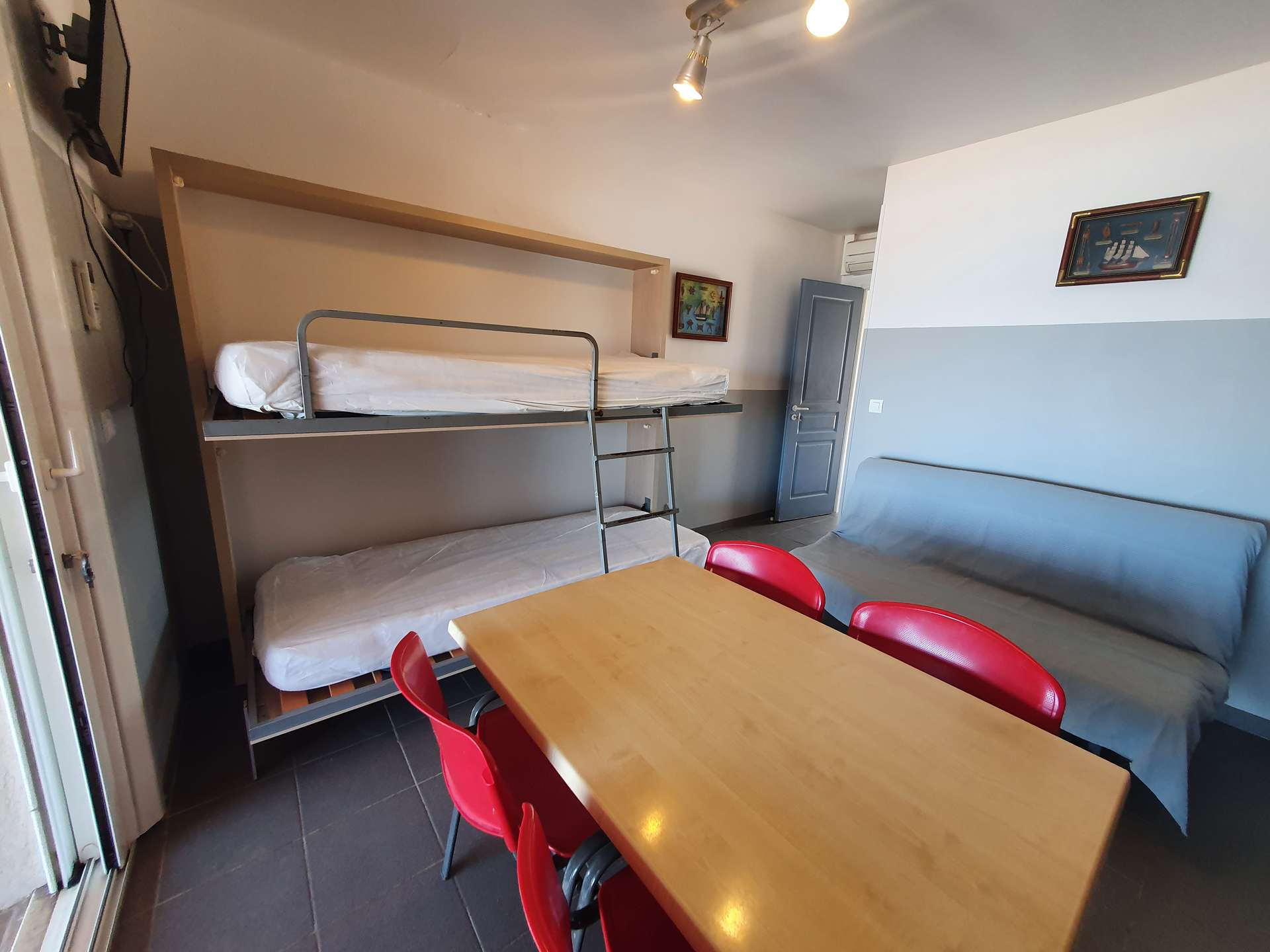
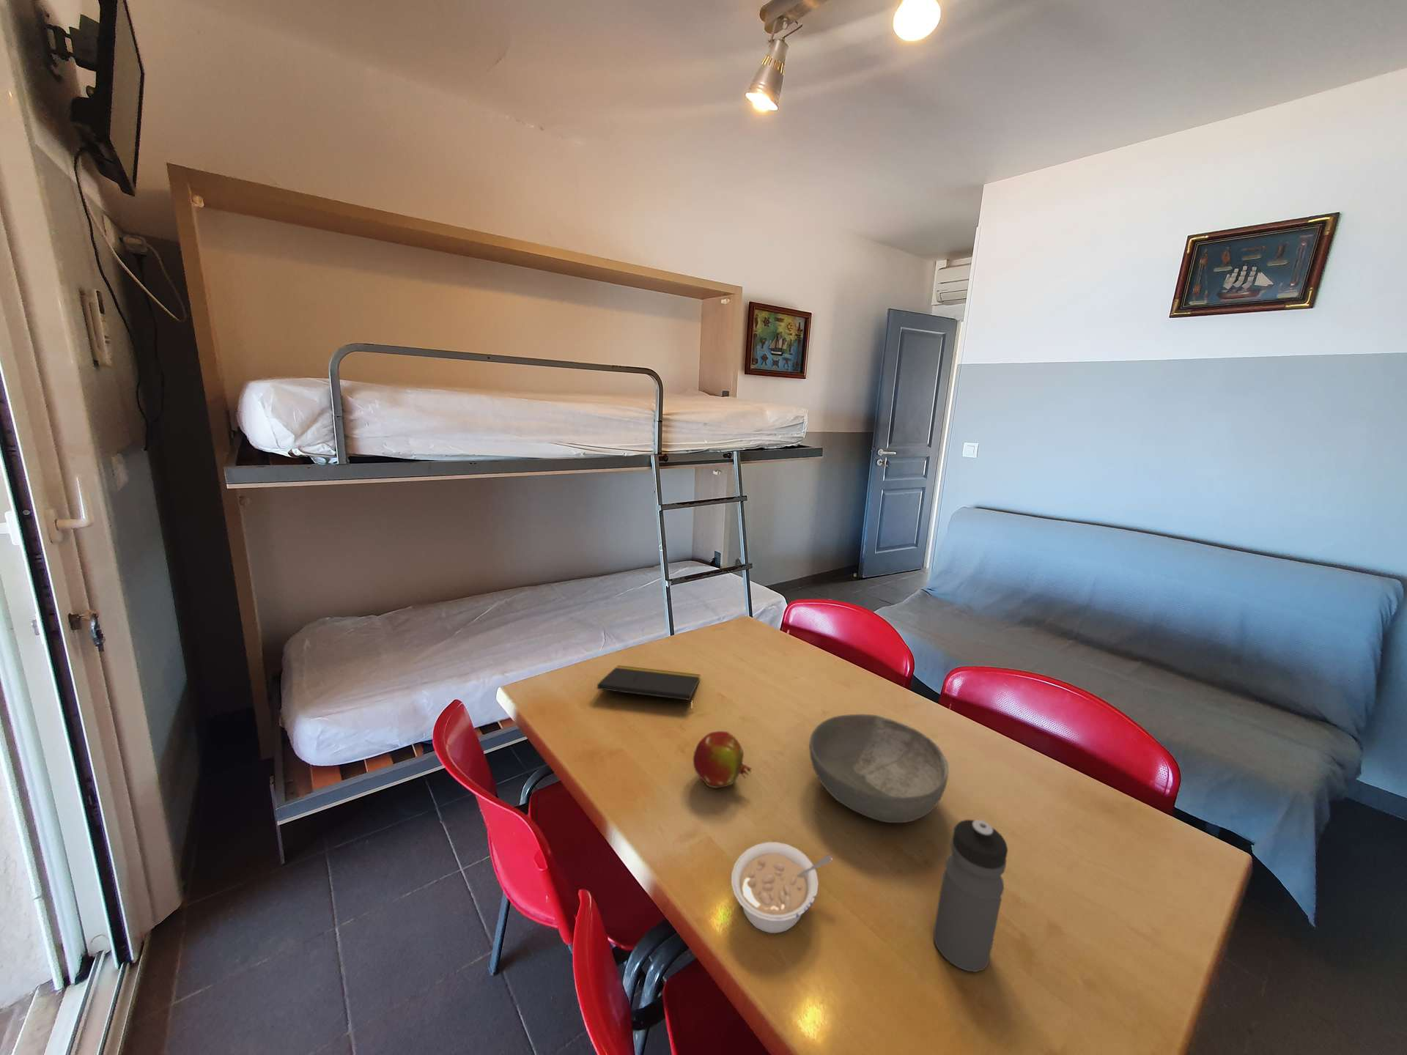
+ legume (776, 885)
+ fruit (722, 760)
+ water bottle (970, 888)
+ notepad (650, 682)
+ bowl (874, 772)
